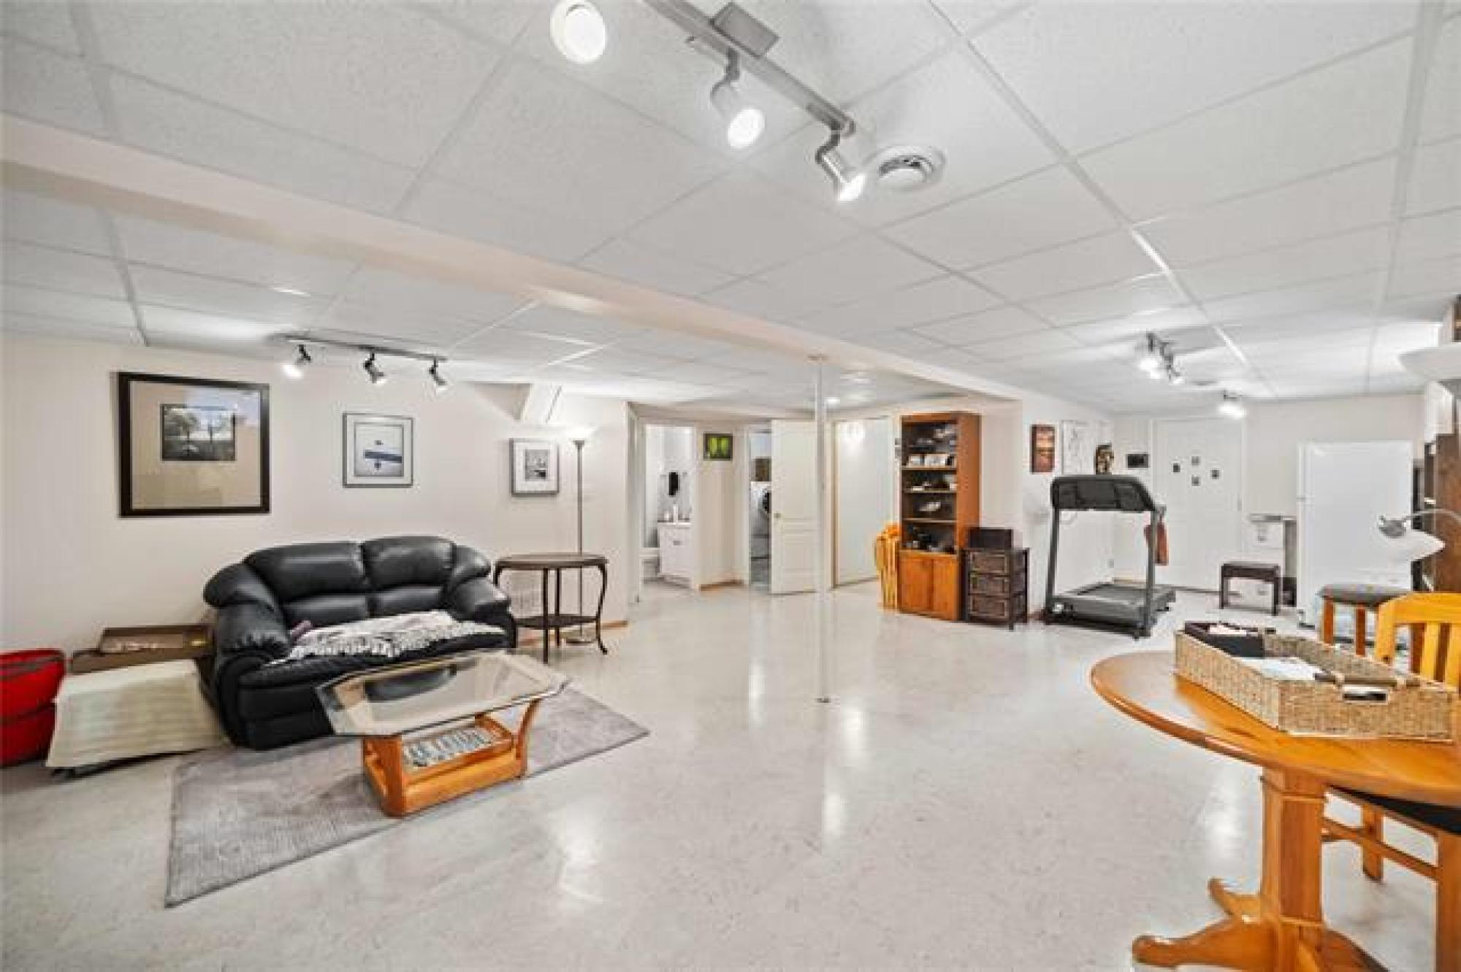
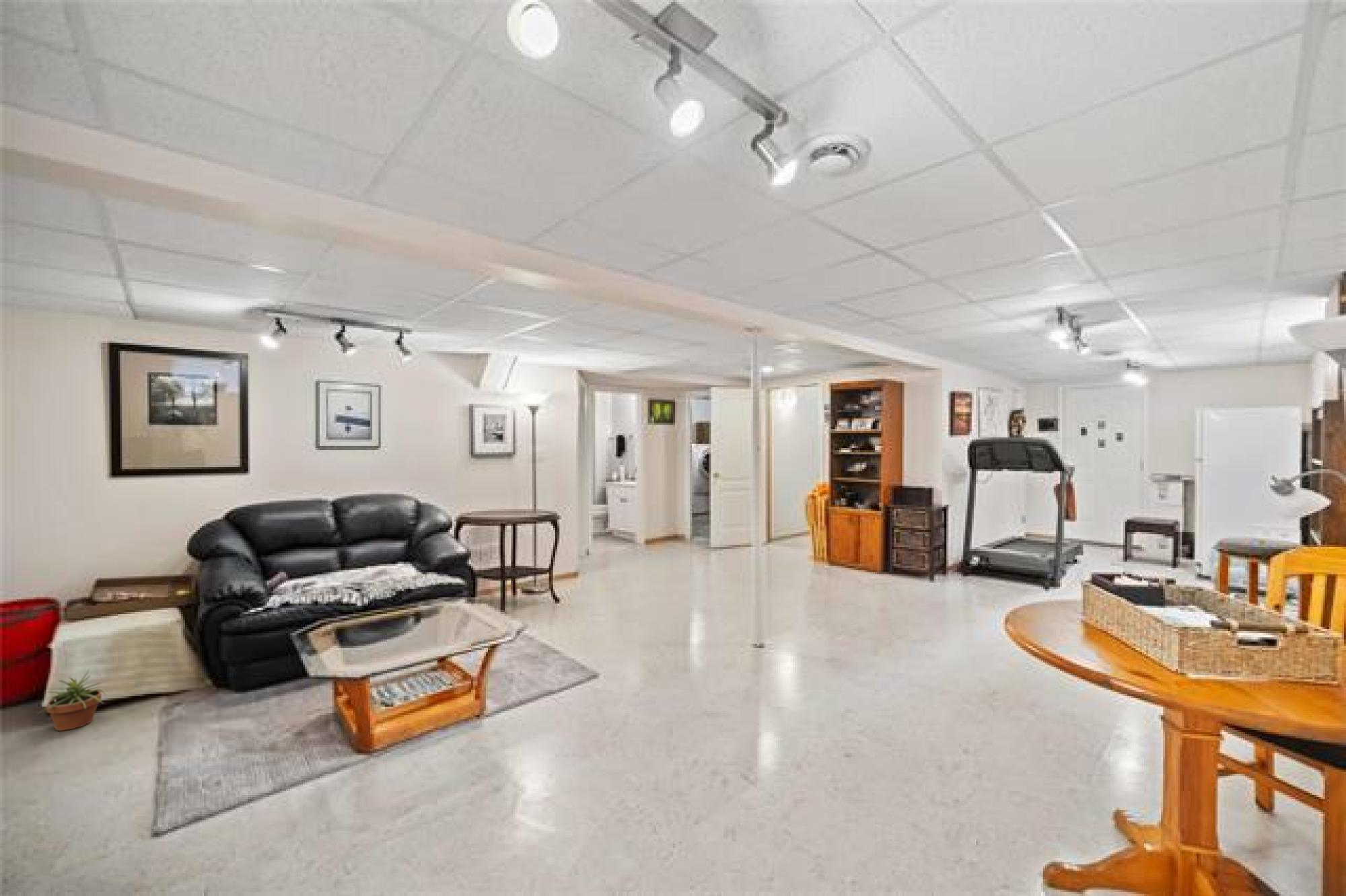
+ potted plant (76, 700)
